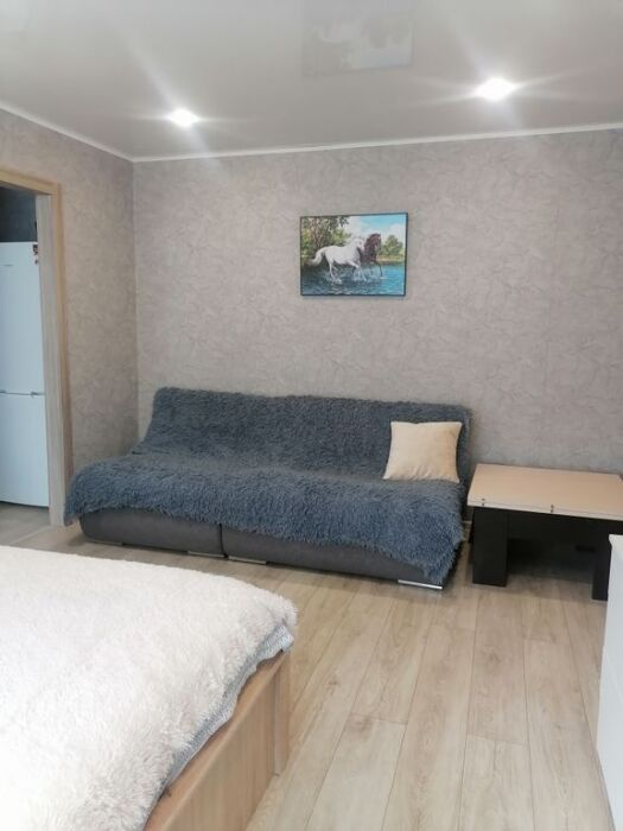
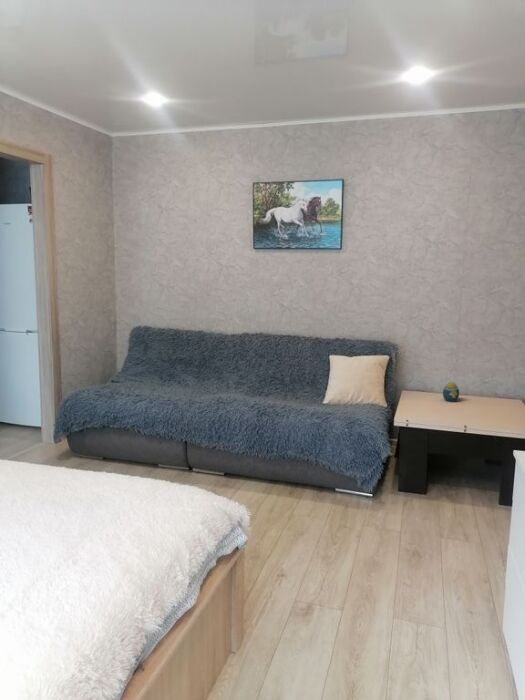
+ decorative egg (451, 391)
